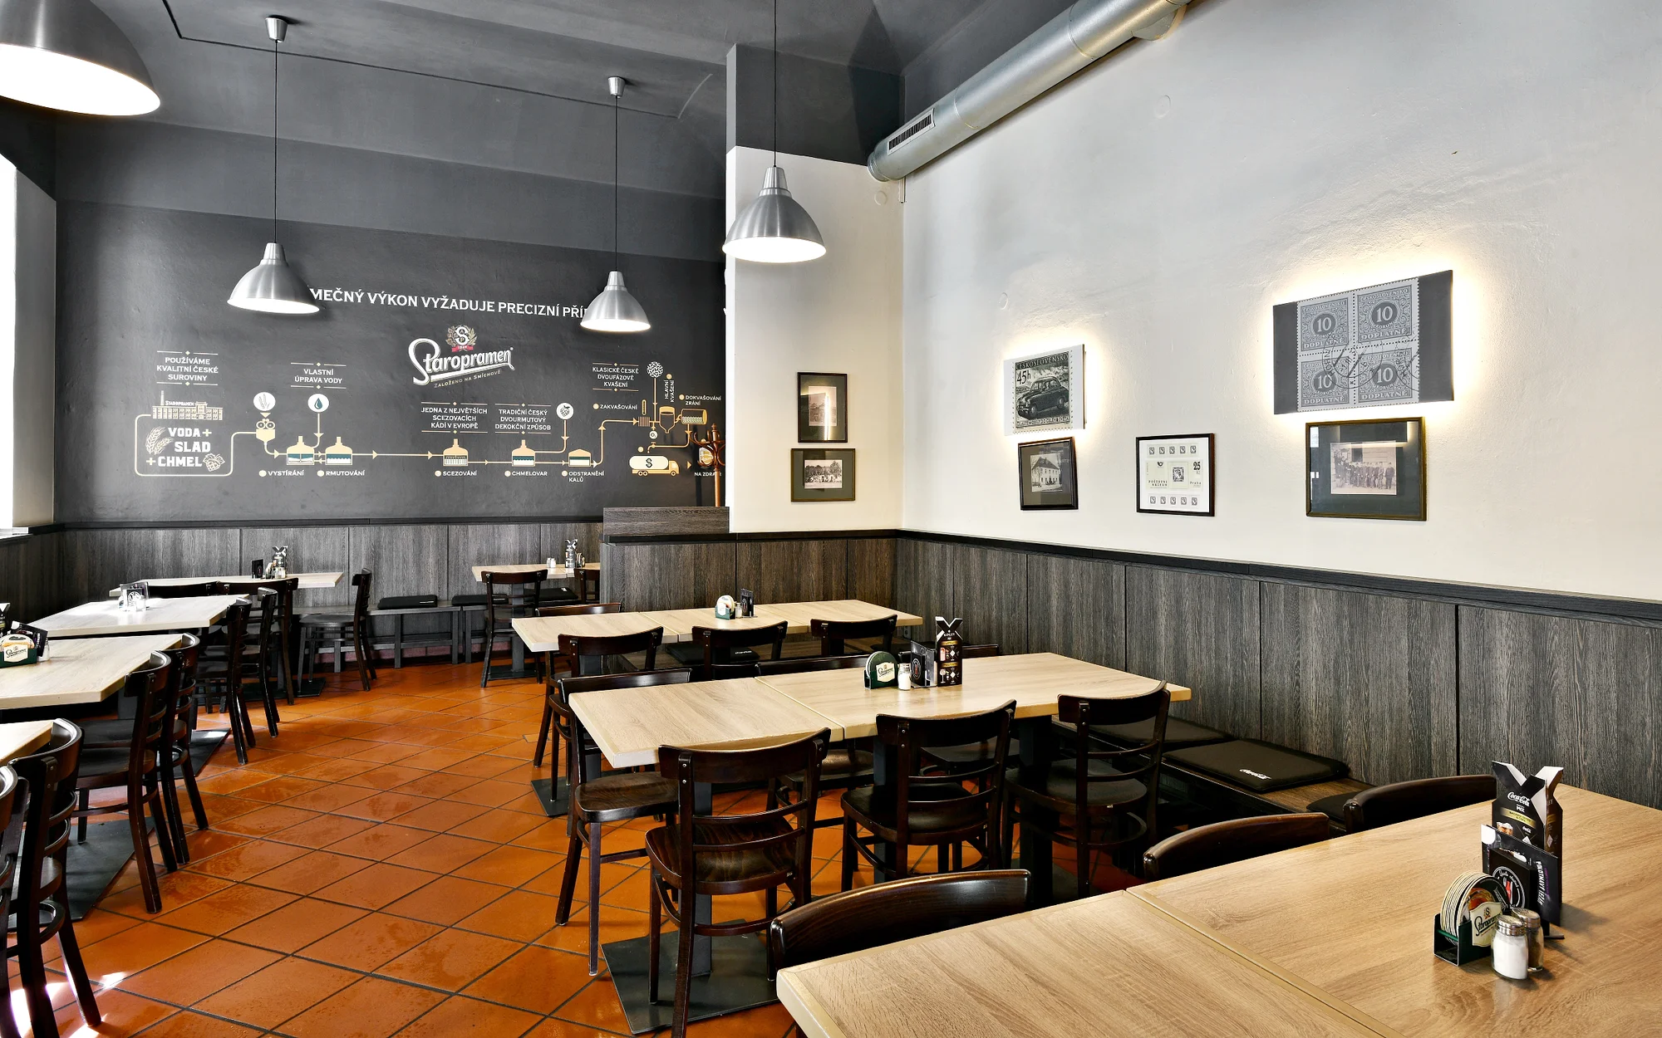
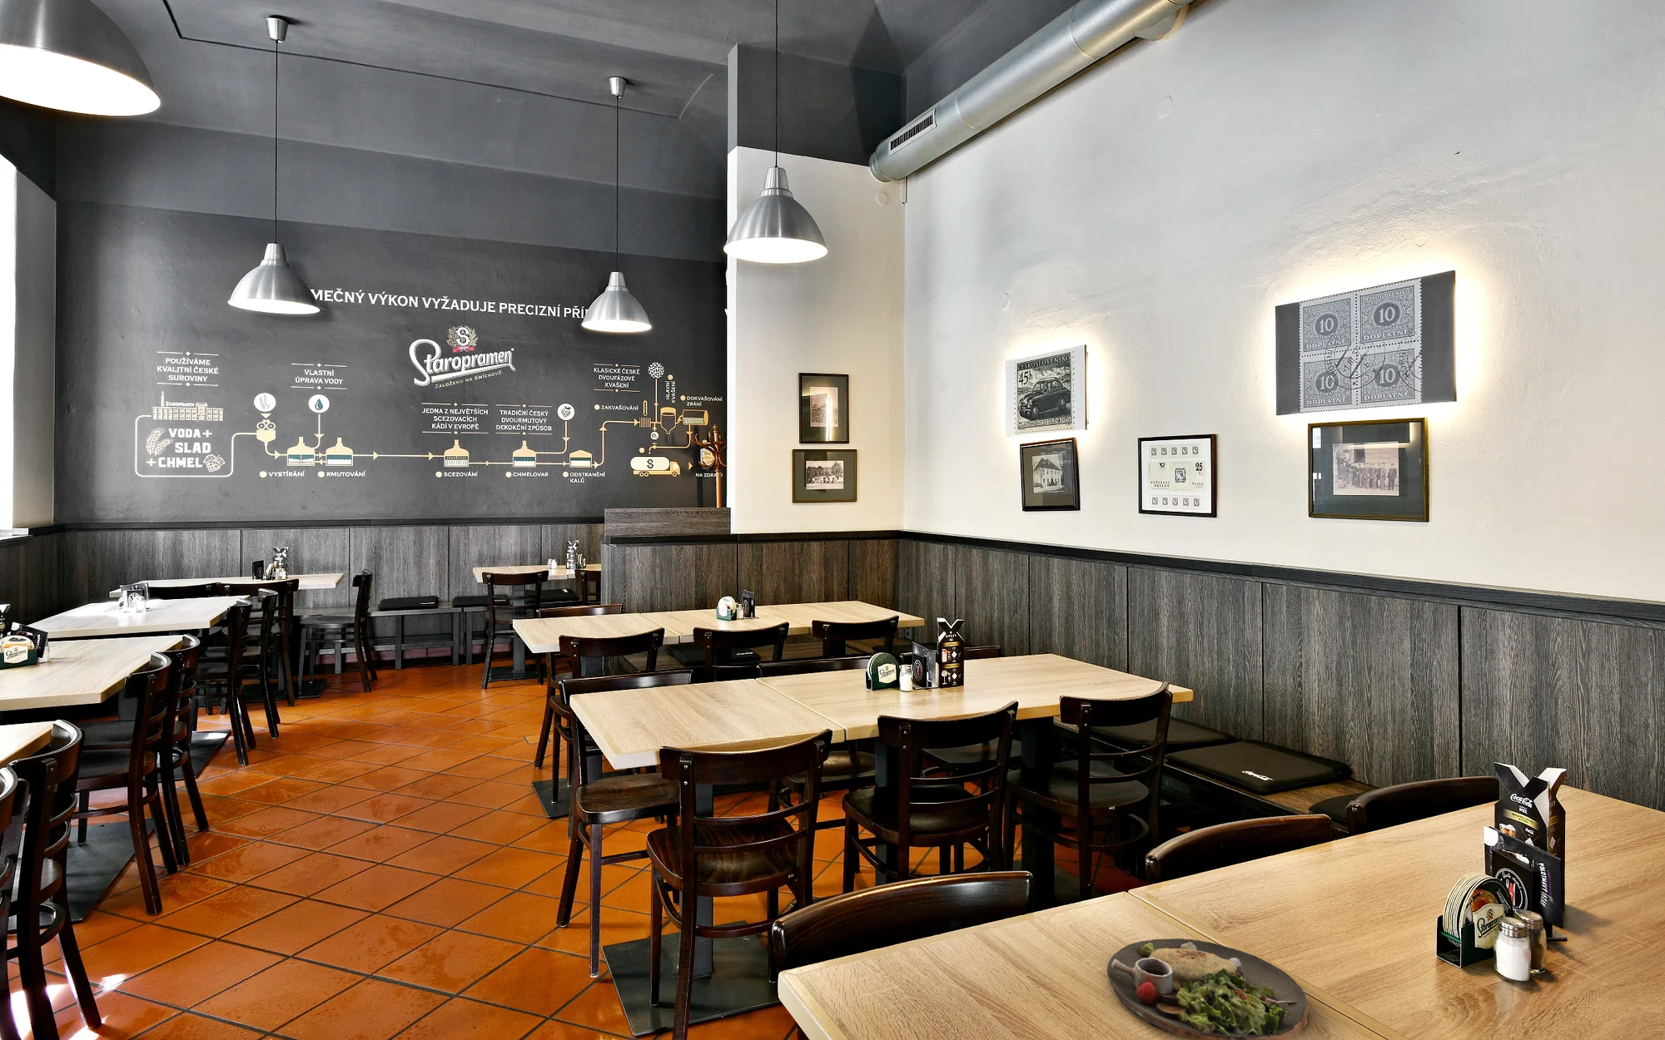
+ dinner plate (1203, 973)
